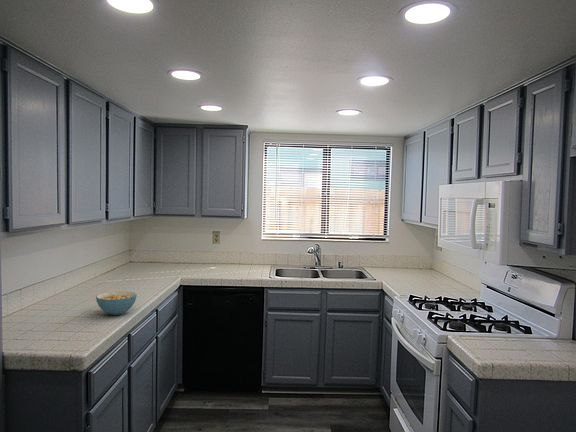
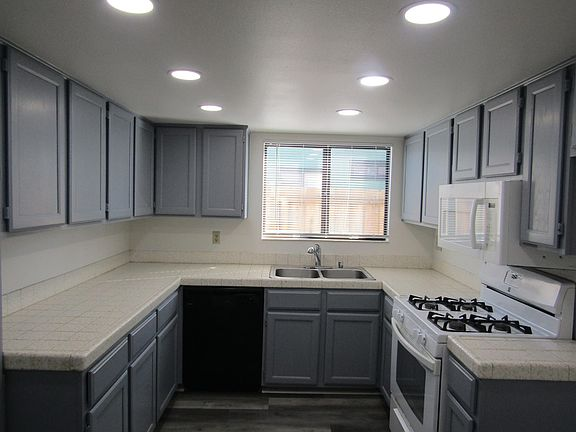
- cereal bowl (116, 304)
